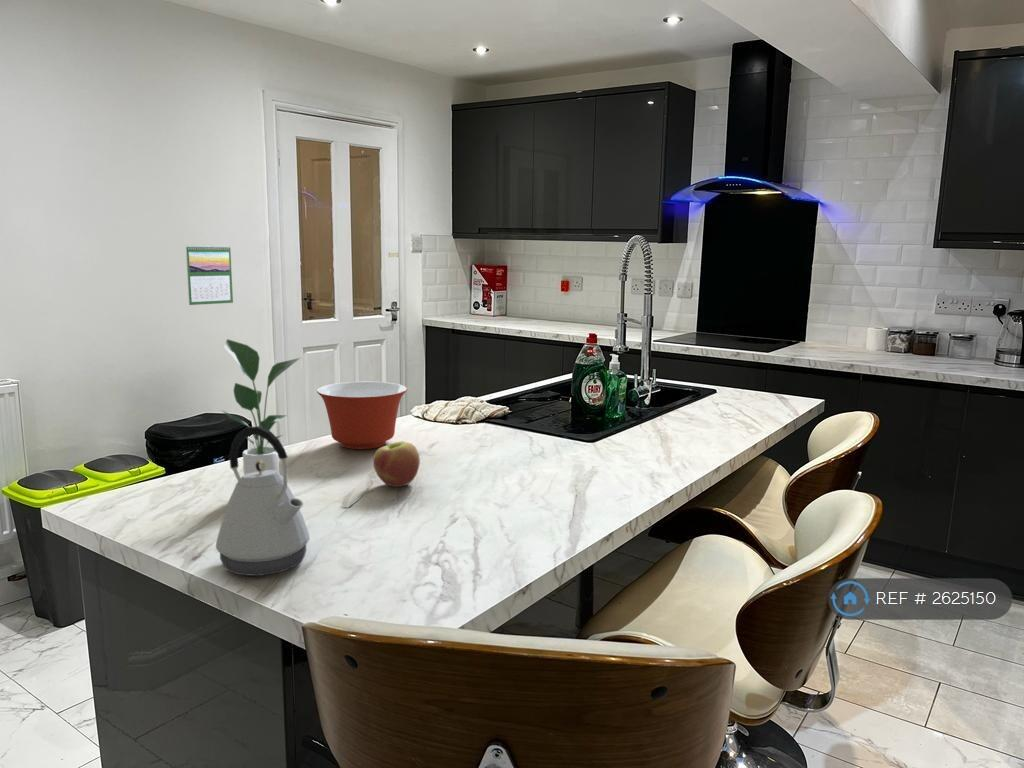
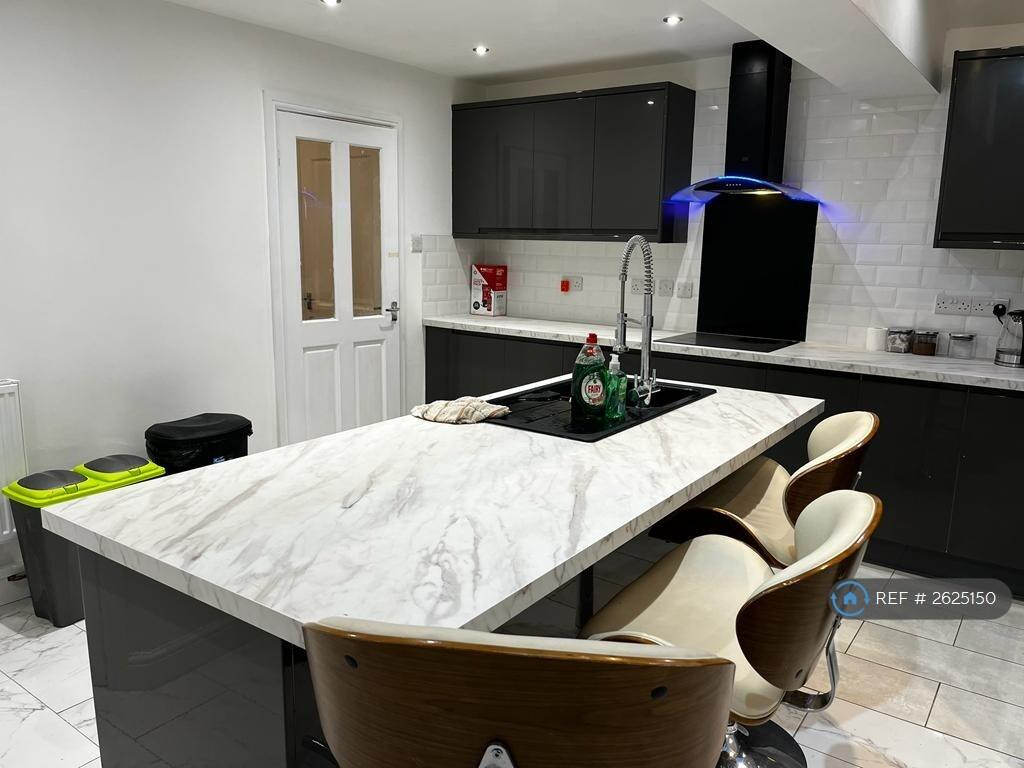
- apple (396, 464)
- kettle (263, 496)
- mixing bowl (362, 416)
- potted plant (258, 420)
- calendar (210, 274)
